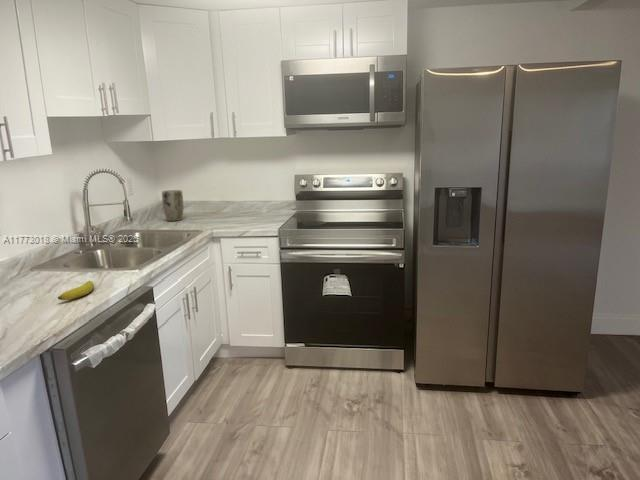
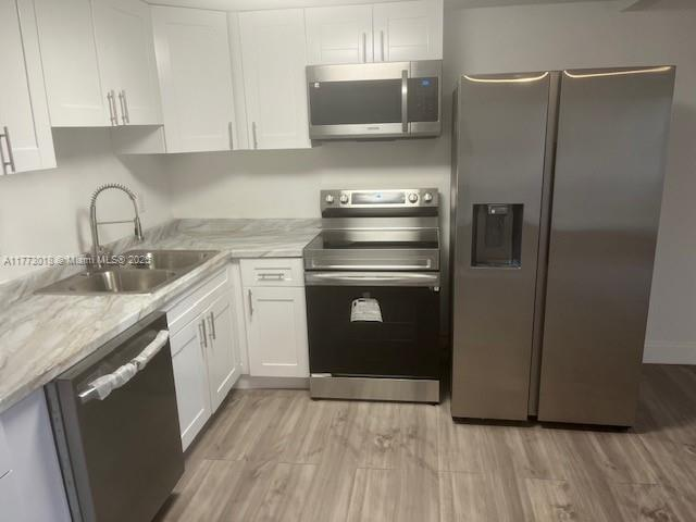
- banana (80, 288)
- plant pot (173, 205)
